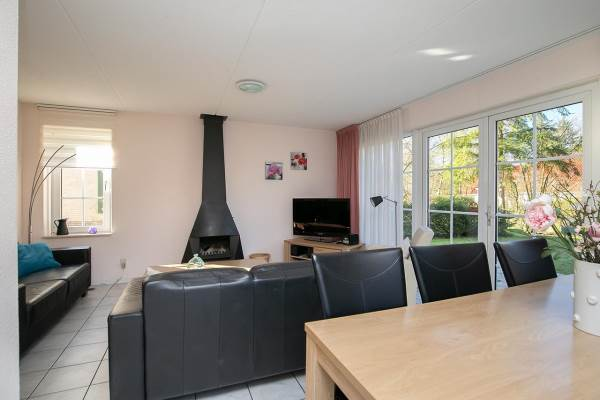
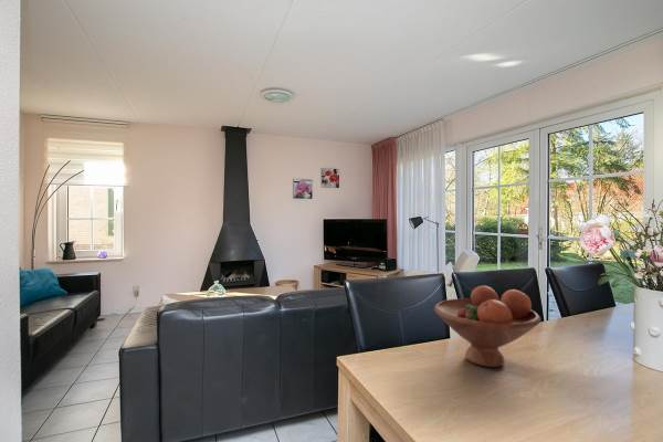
+ fruit bowl (484, 325)
